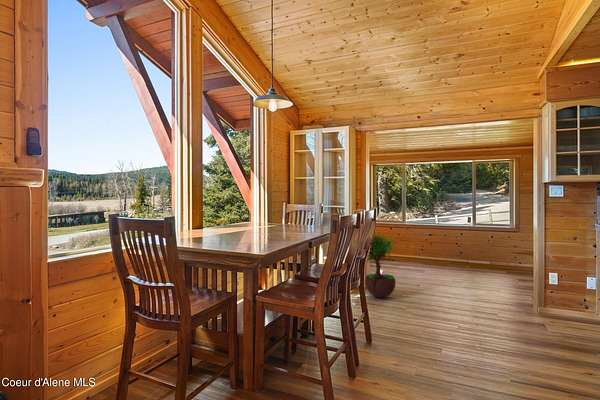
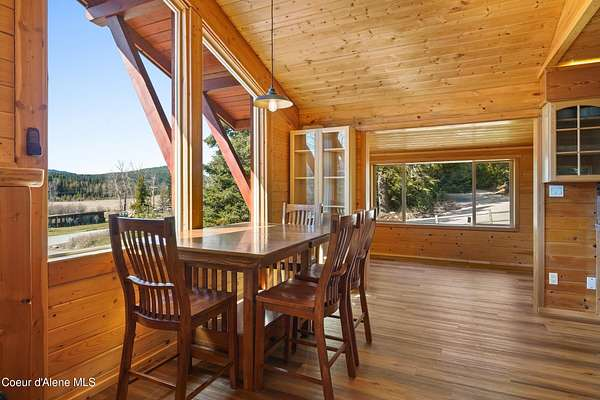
- potted tree (377, 263)
